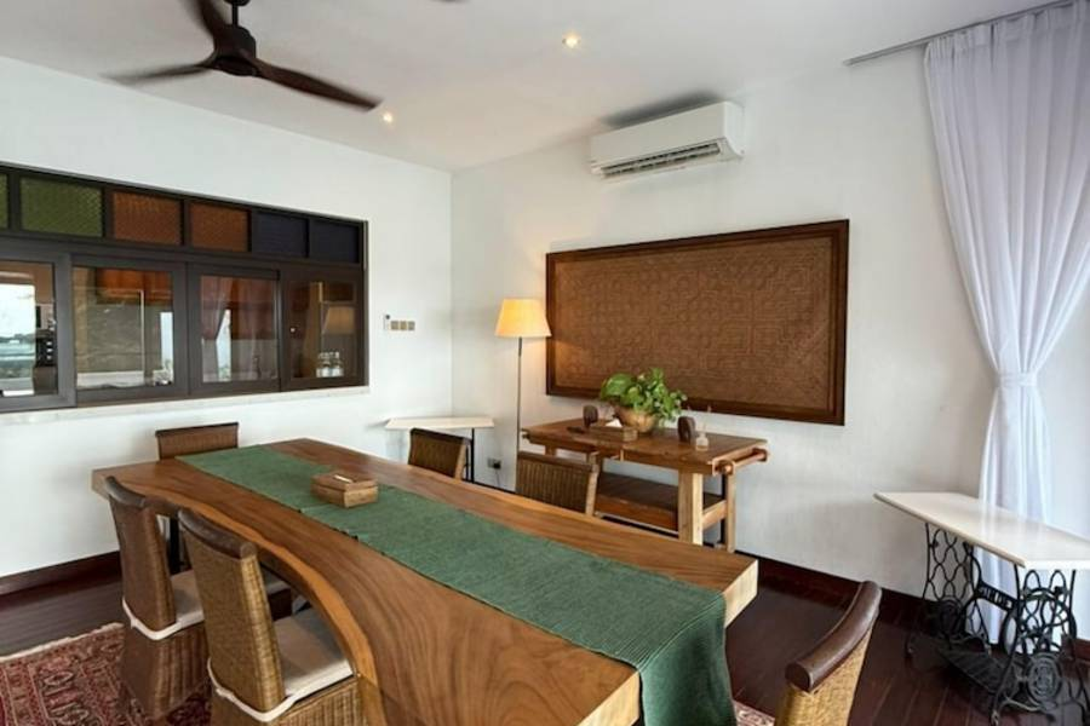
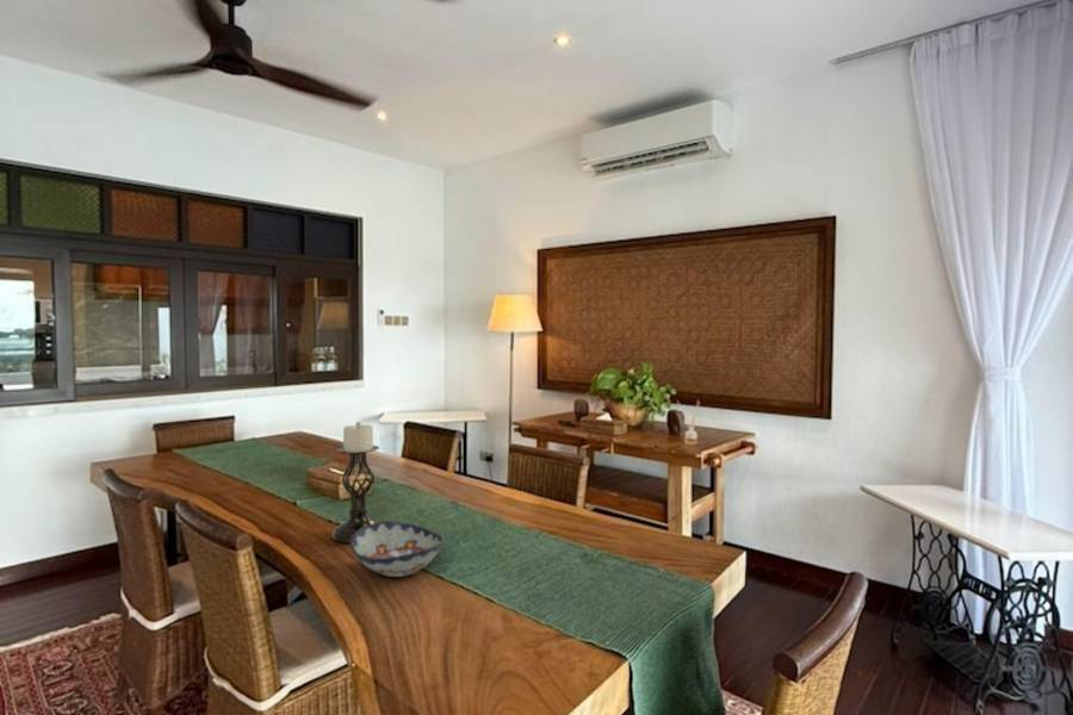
+ candle holder (358, 478)
+ decorative bowl (397, 553)
